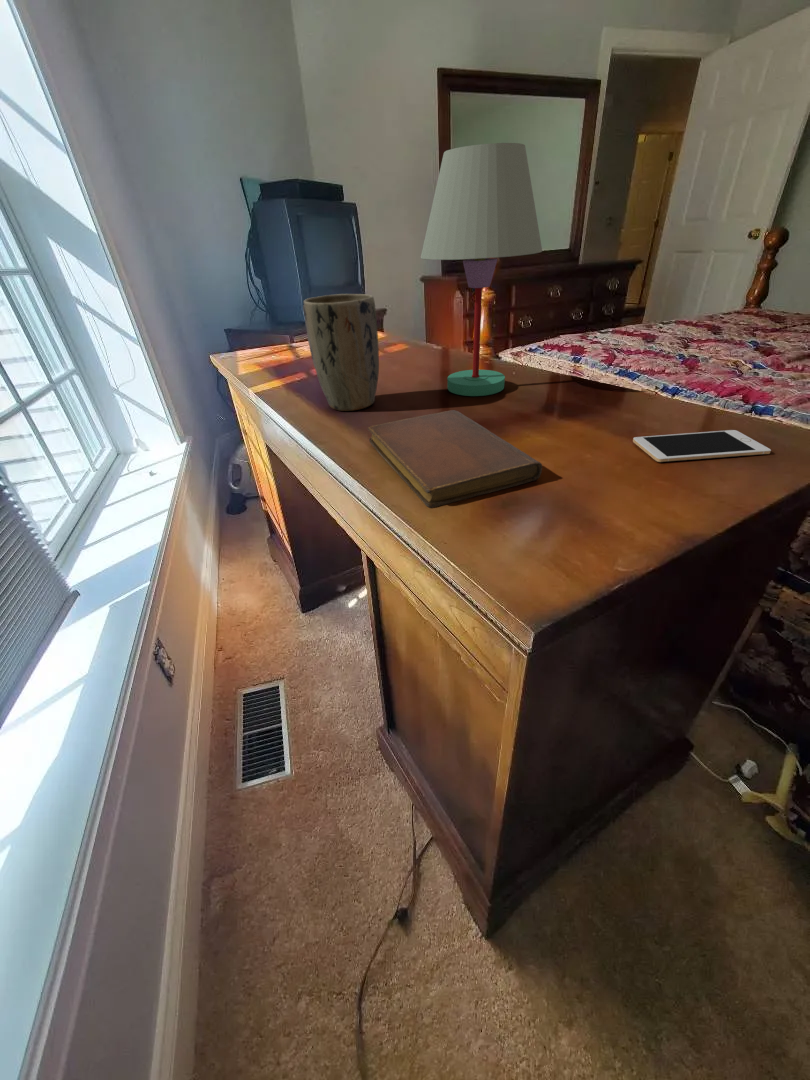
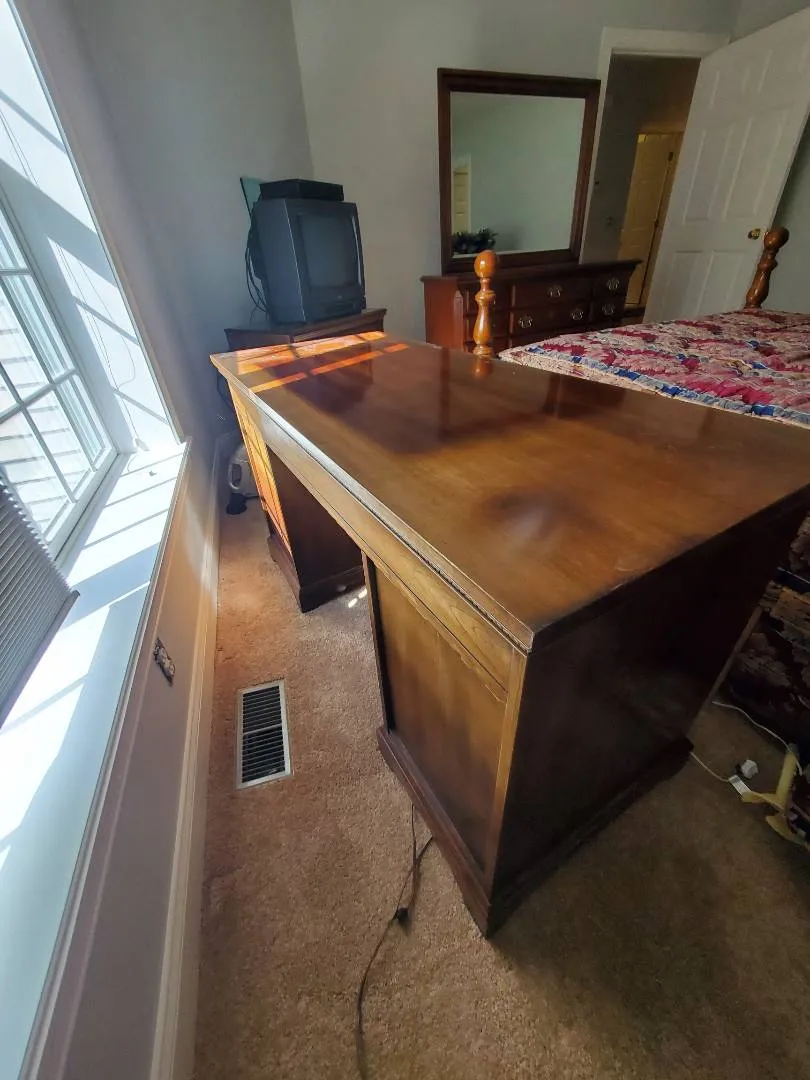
- cell phone (698, 445)
- table lamp (479, 284)
- notebook (445, 450)
- plant pot (345, 354)
